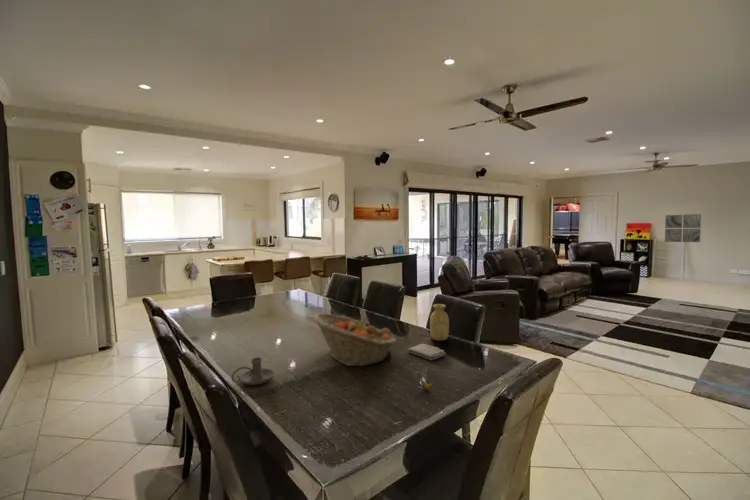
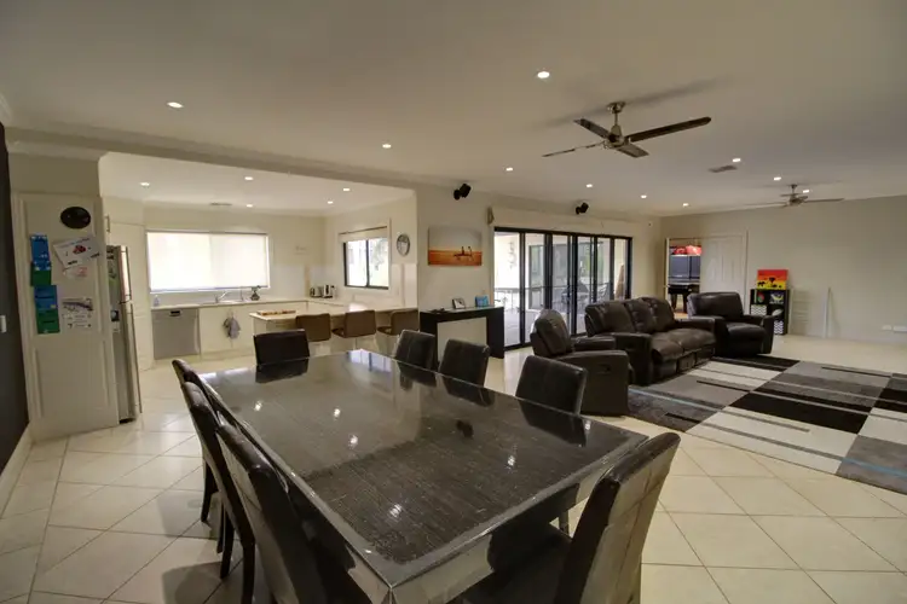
- washcloth (426, 351)
- fruit basket (354, 335)
- wall art (681, 227)
- vase (439, 322)
- fruit (425, 383)
- candle holder (253, 370)
